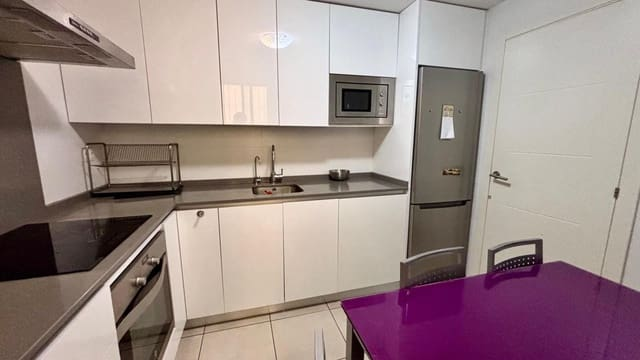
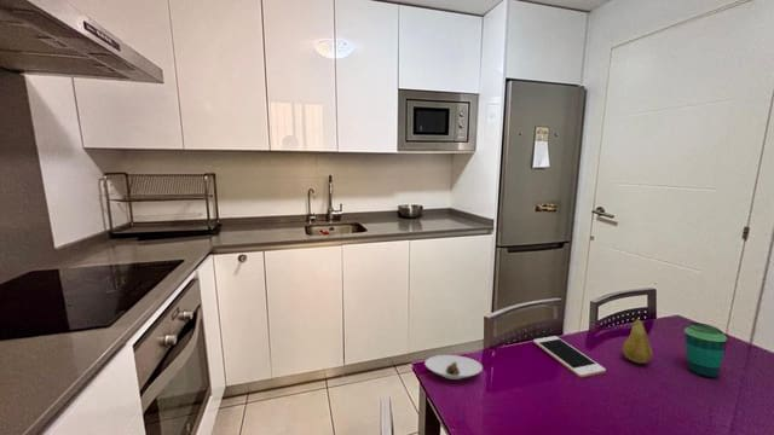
+ cell phone (566, 354)
+ fruit (637, 341)
+ saucer (452, 369)
+ cup (701, 348)
